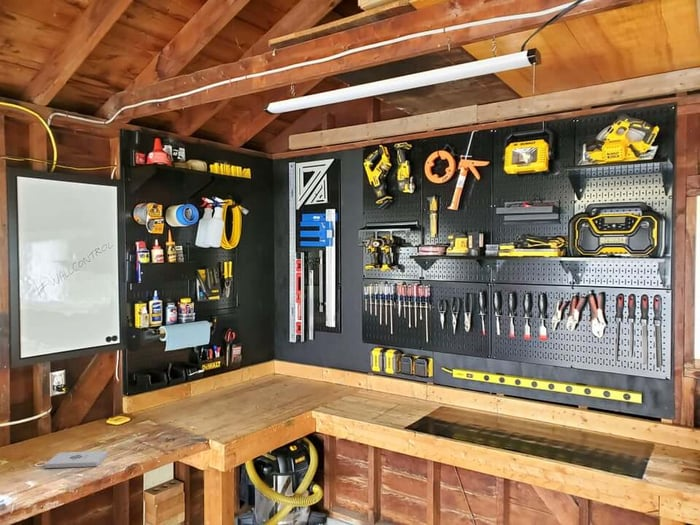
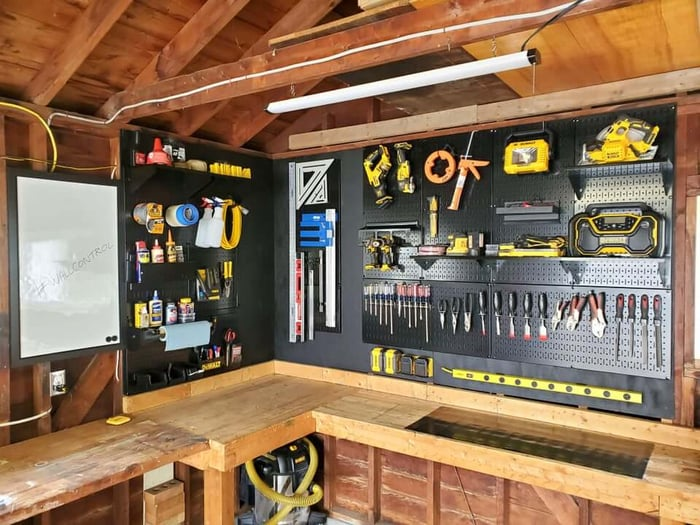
- notepad (77, 459)
